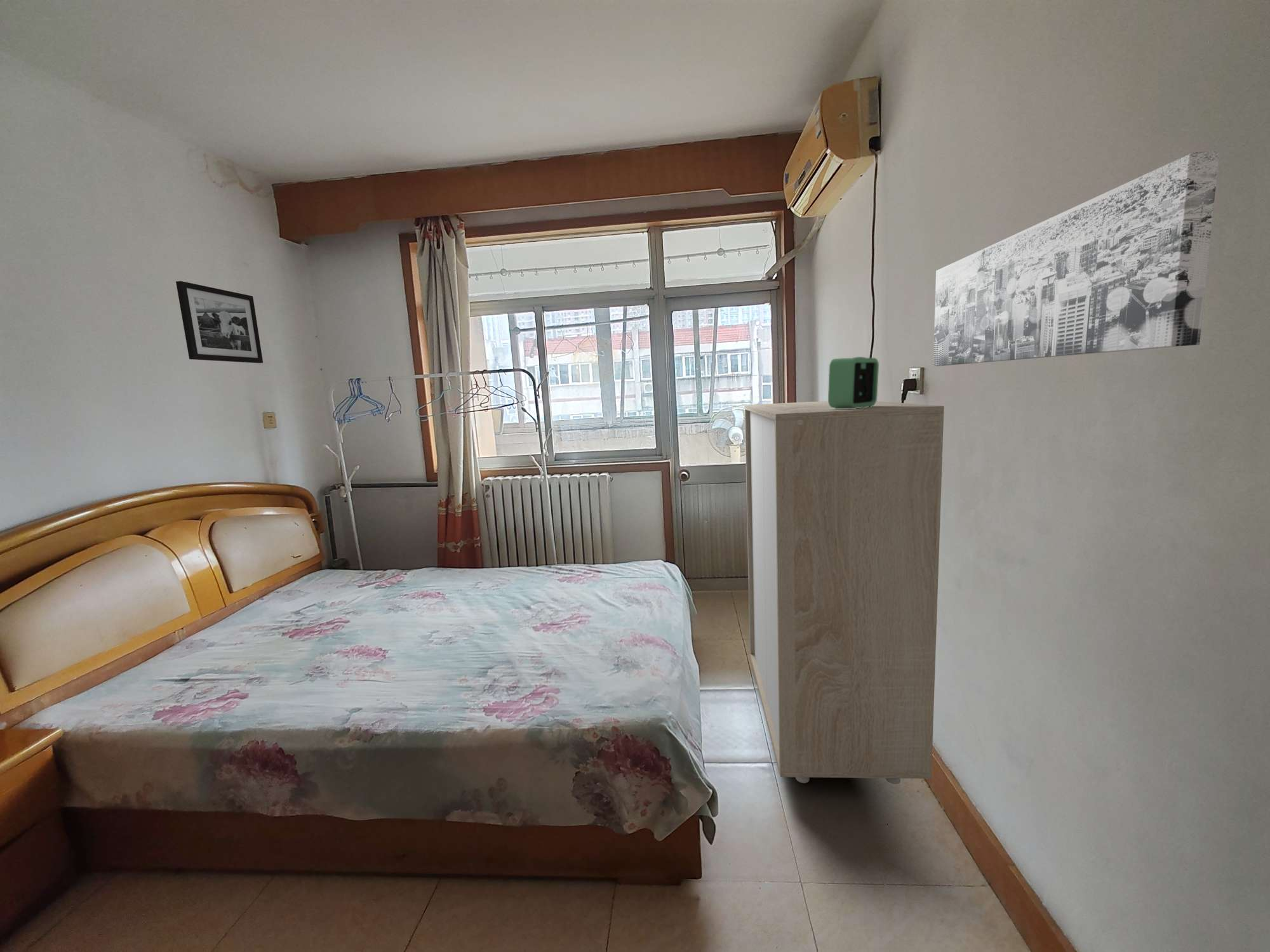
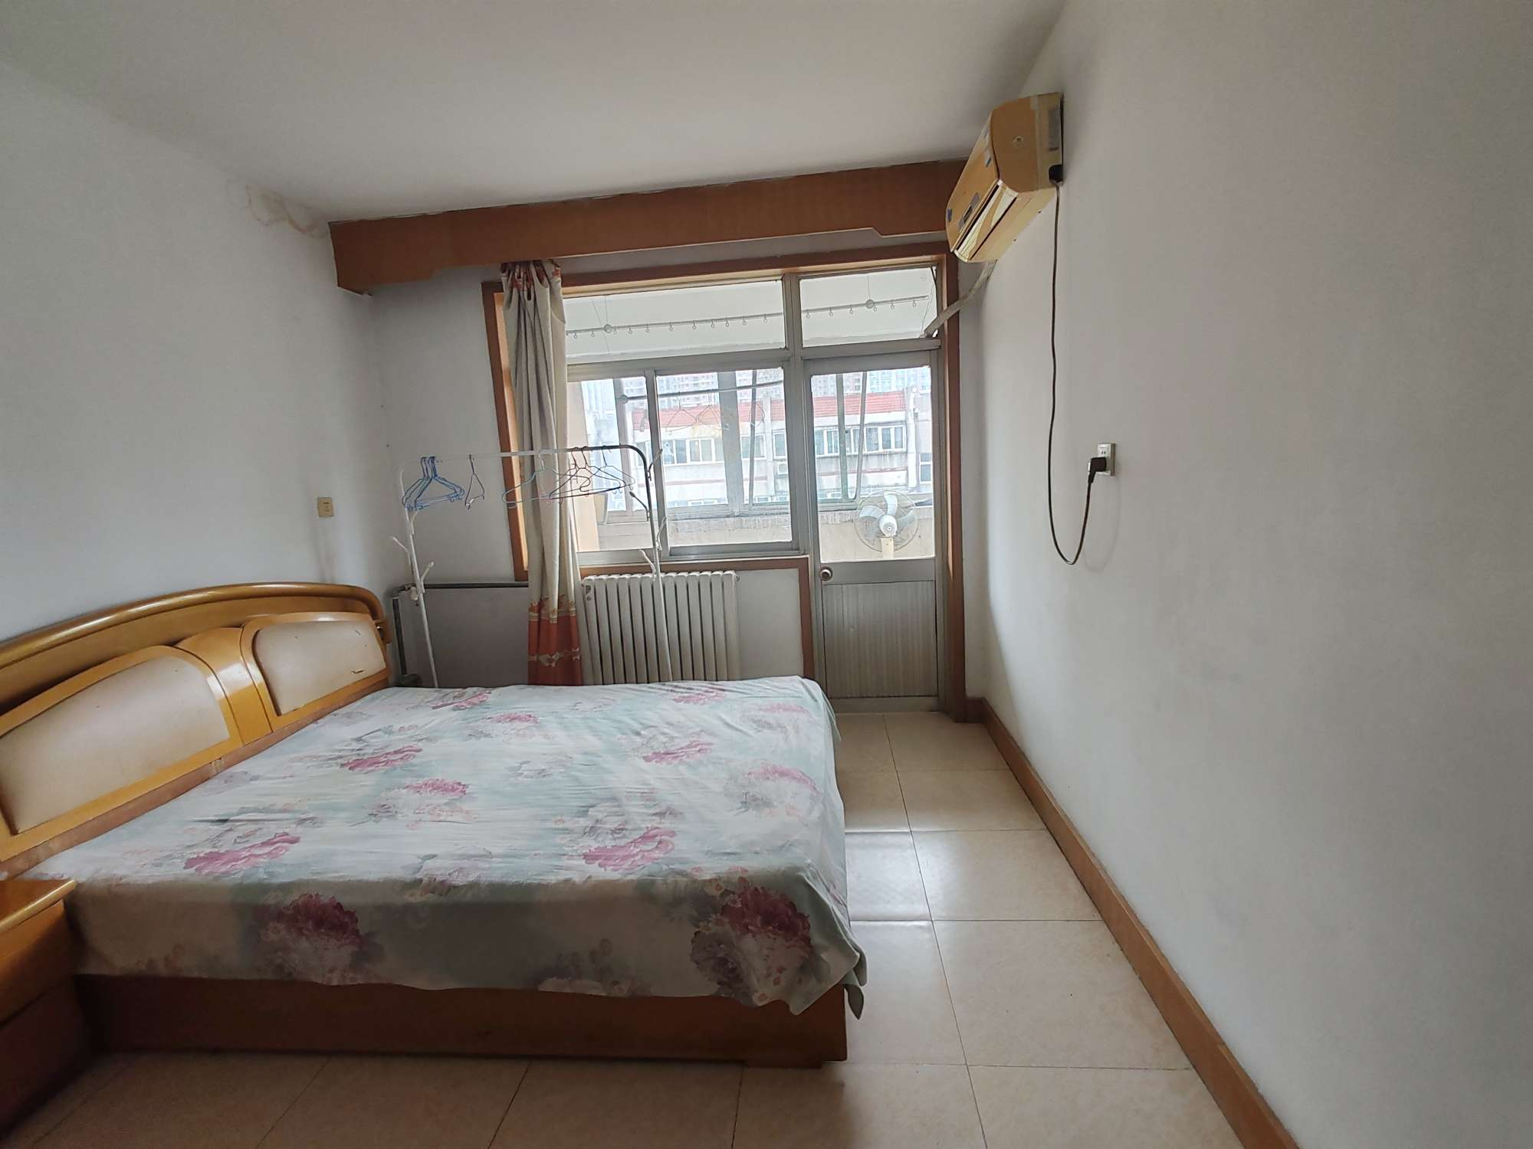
- wall art (1026, 296)
- picture frame (223, 326)
- storage cabinet (826, 571)
- alarm clock (853, 381)
